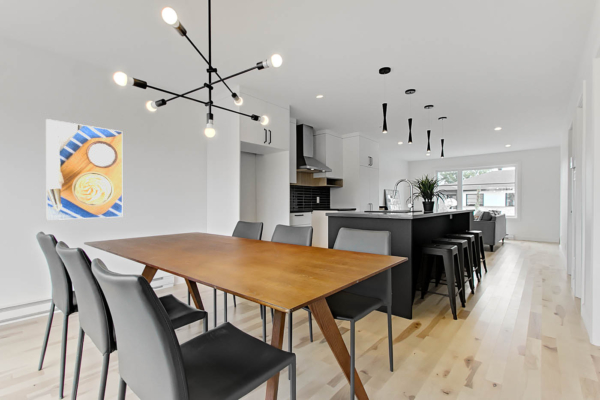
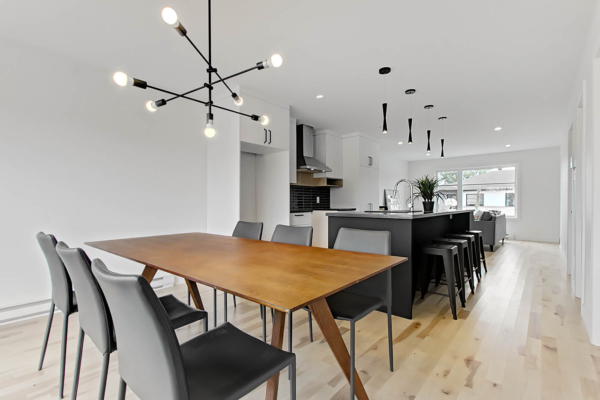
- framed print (87, 172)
